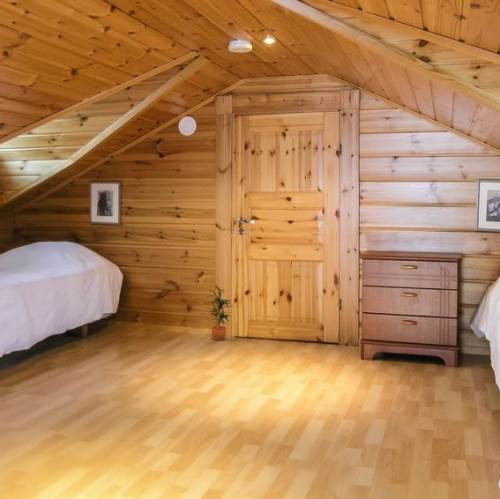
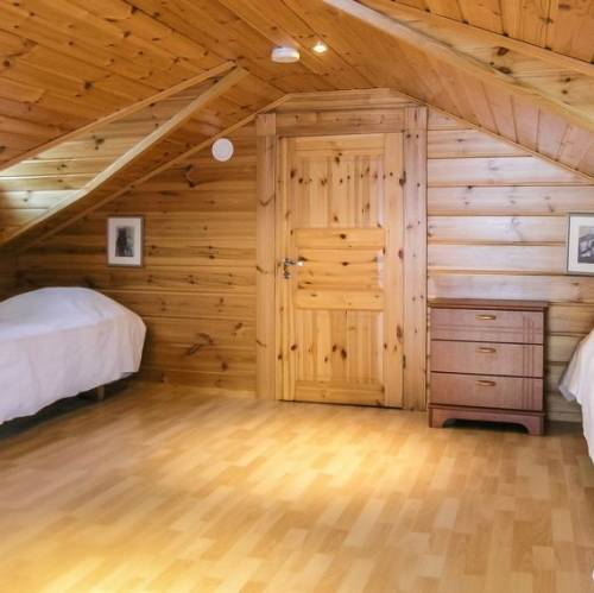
- potted plant (220, 314)
